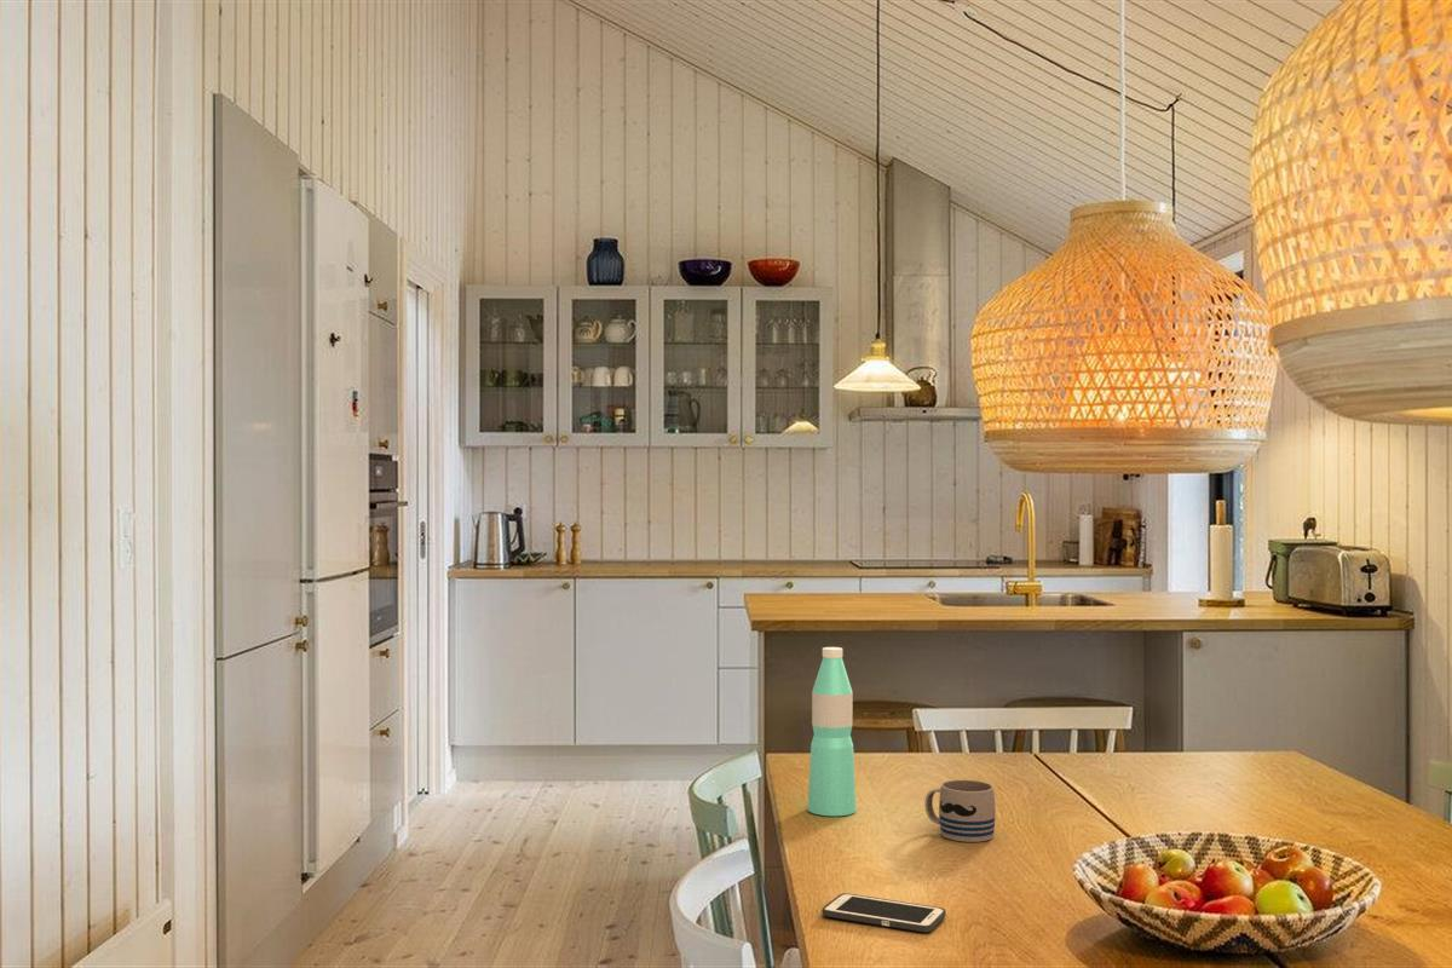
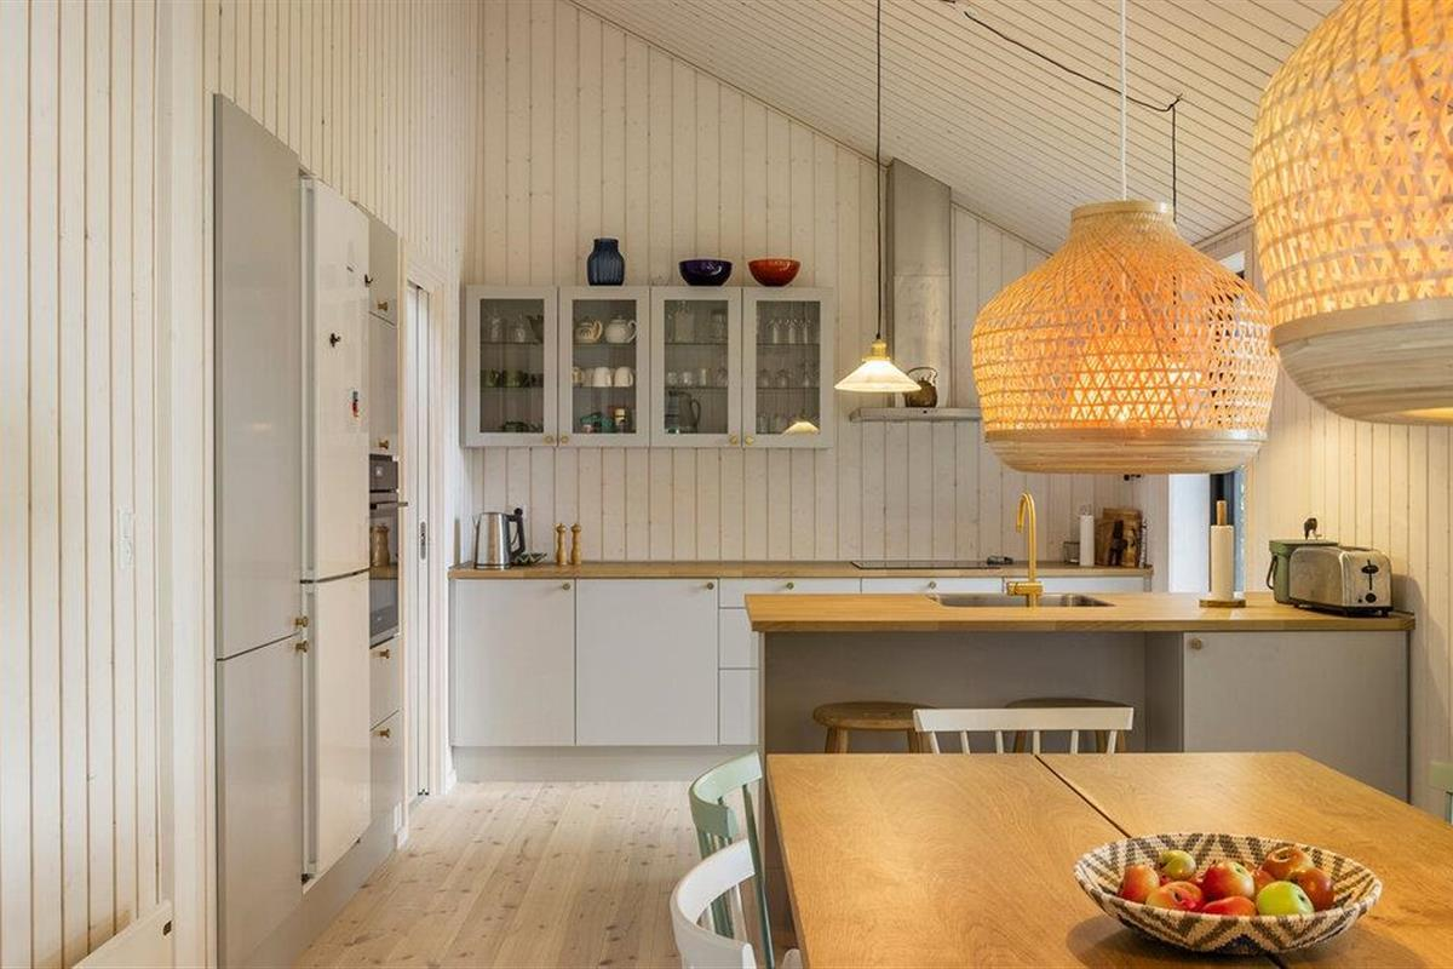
- water bottle (831, 728)
- mug (958, 808)
- cell phone (883, 912)
